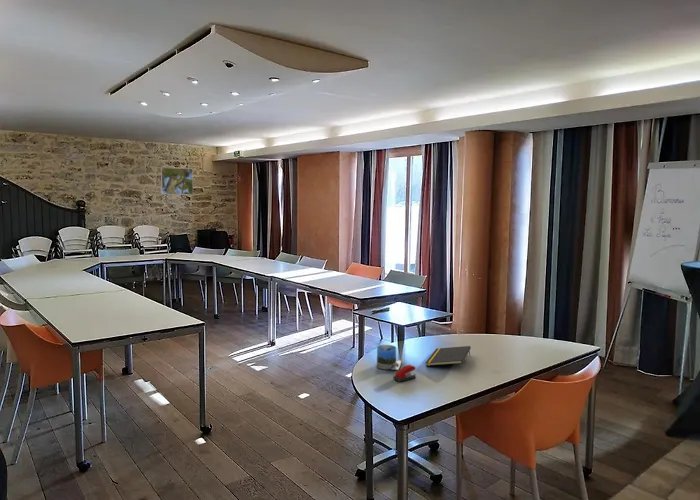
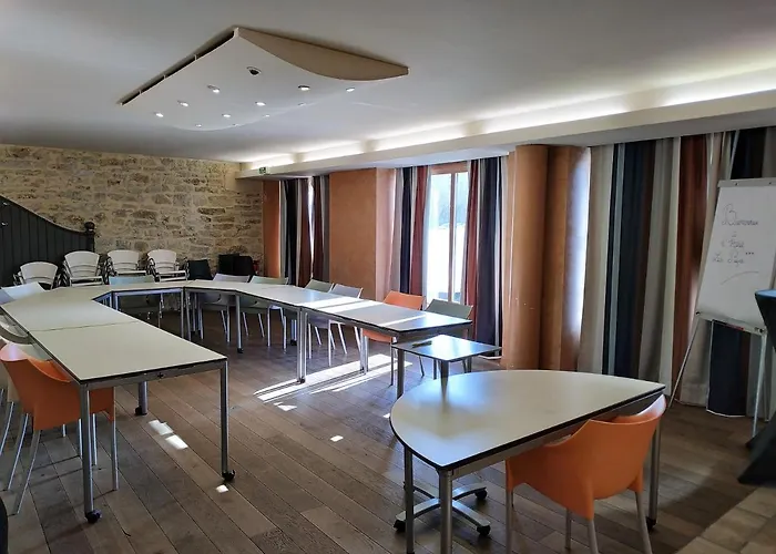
- mug (388, 356)
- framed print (177, 181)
- notepad (448, 355)
- stapler (405, 372)
